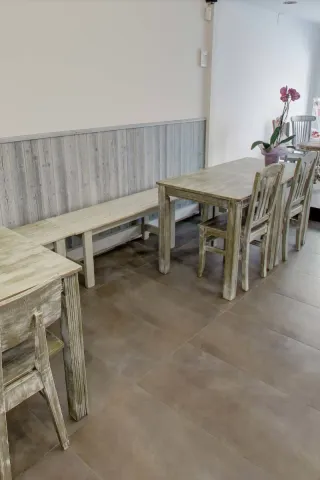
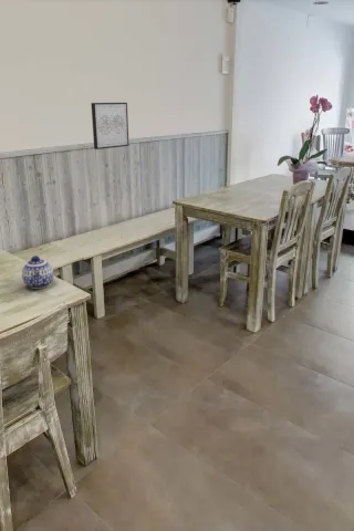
+ wall art (111, 125)
+ teapot (37, 270)
